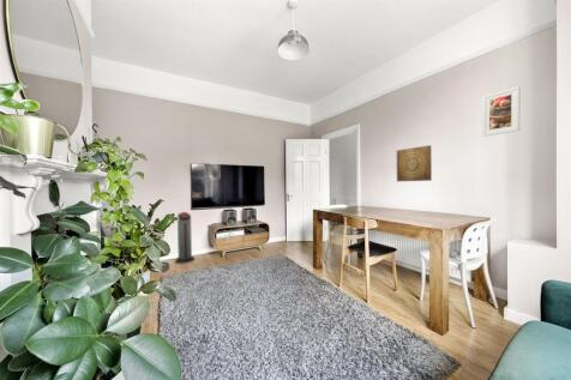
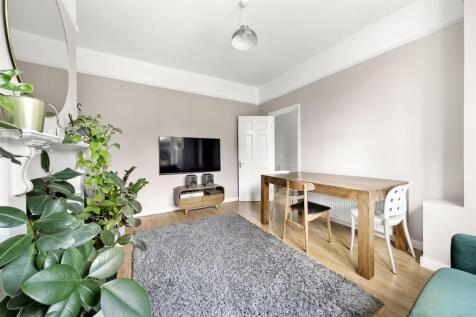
- air purifier (184, 236)
- wall art (413, 164)
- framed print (500, 113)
